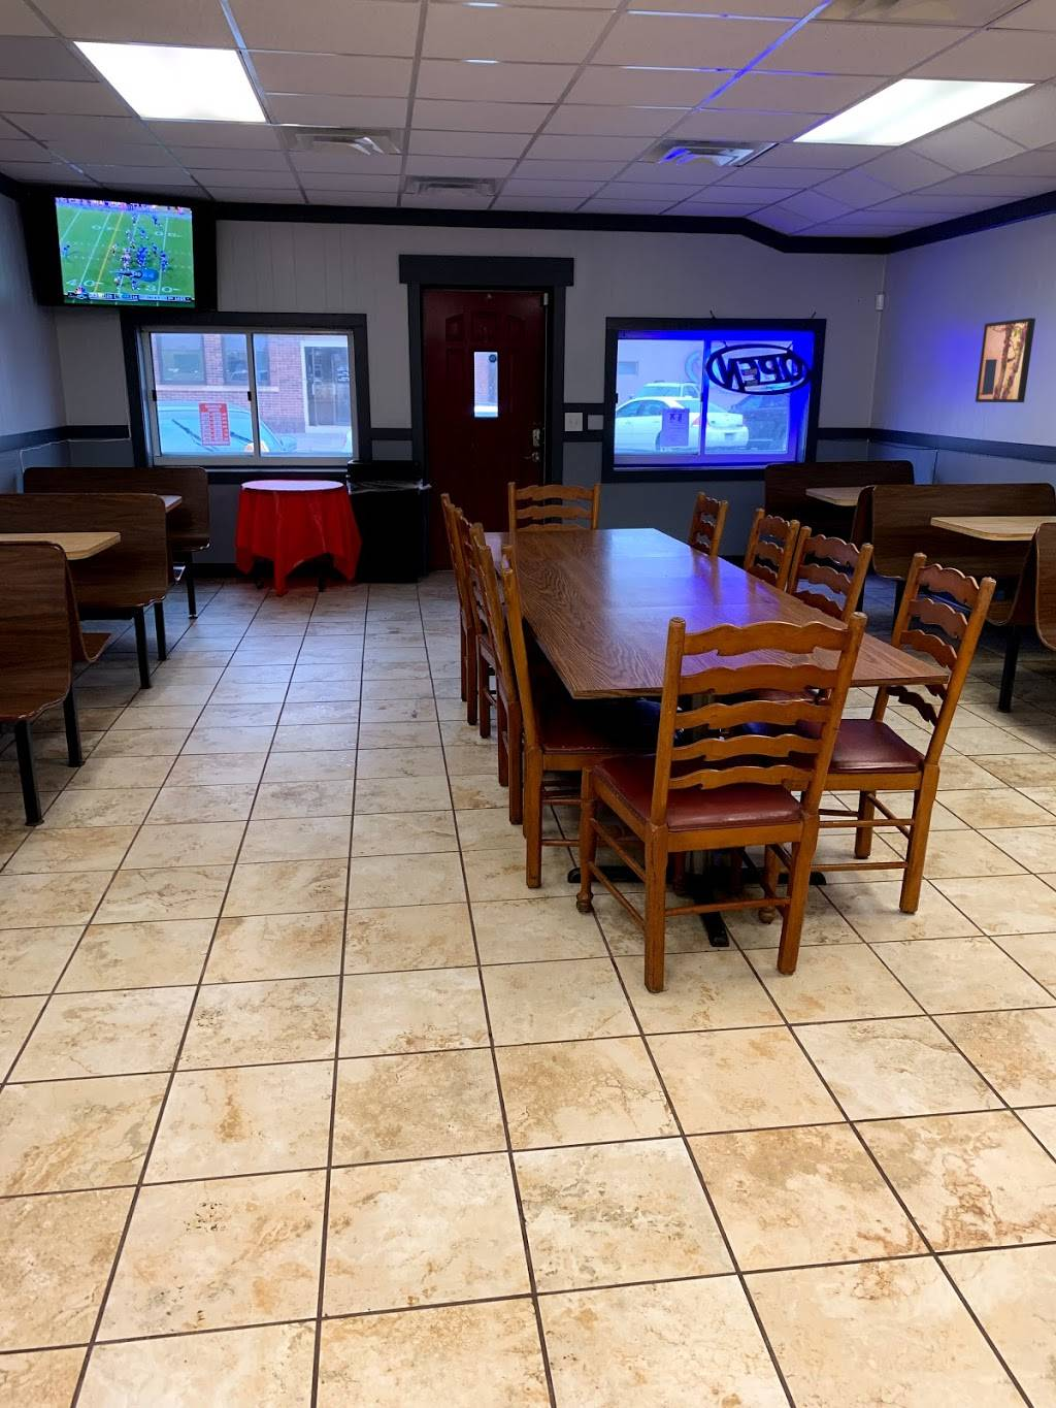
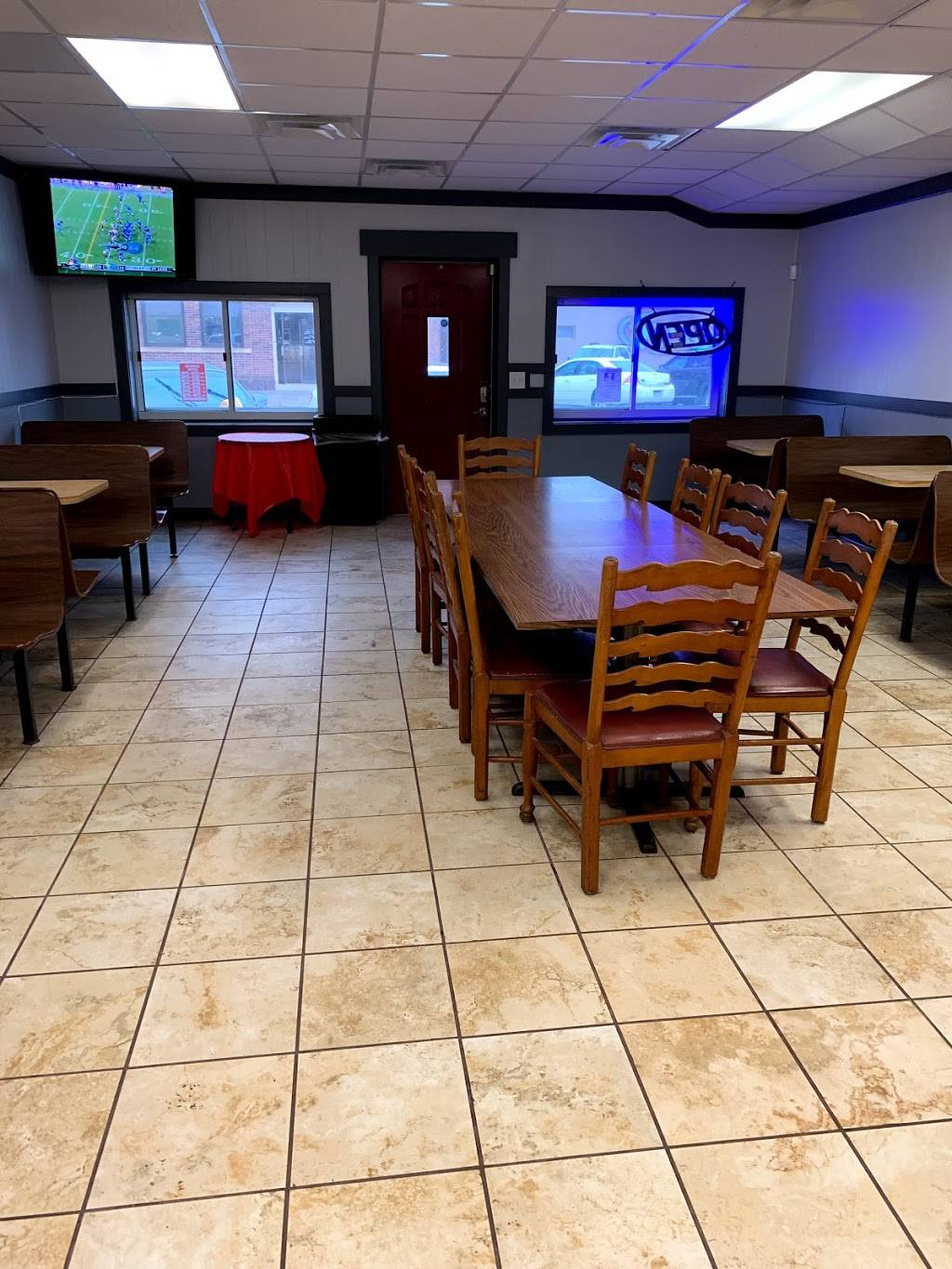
- wall art (1004, 362)
